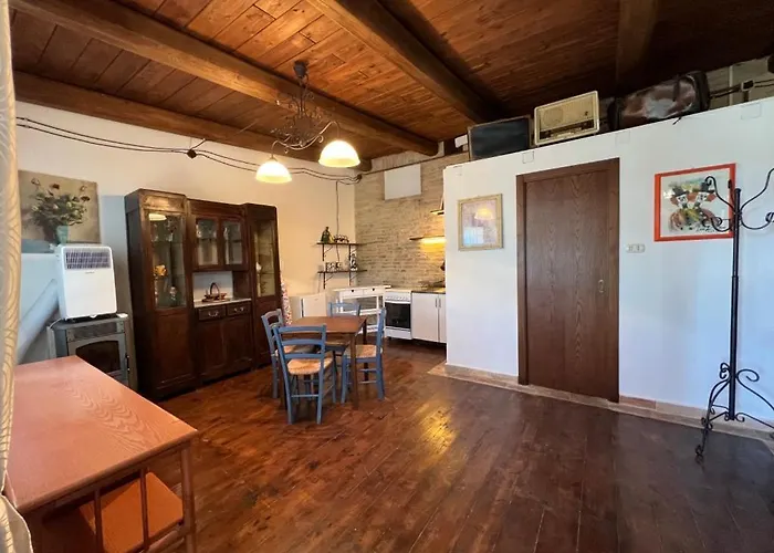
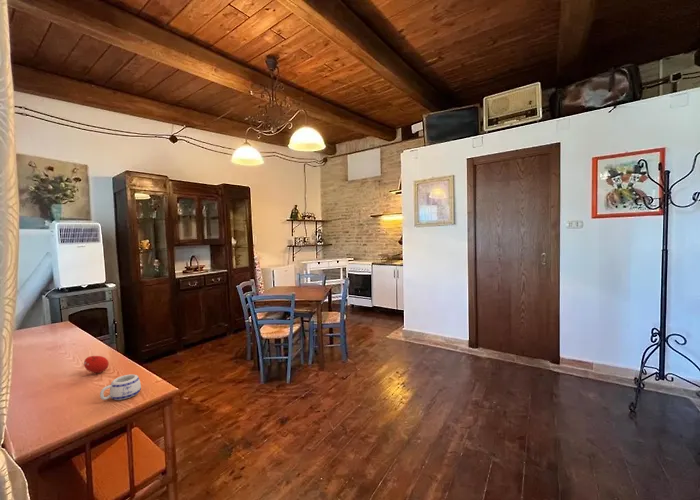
+ mug (120, 388)
+ fruit (96, 363)
